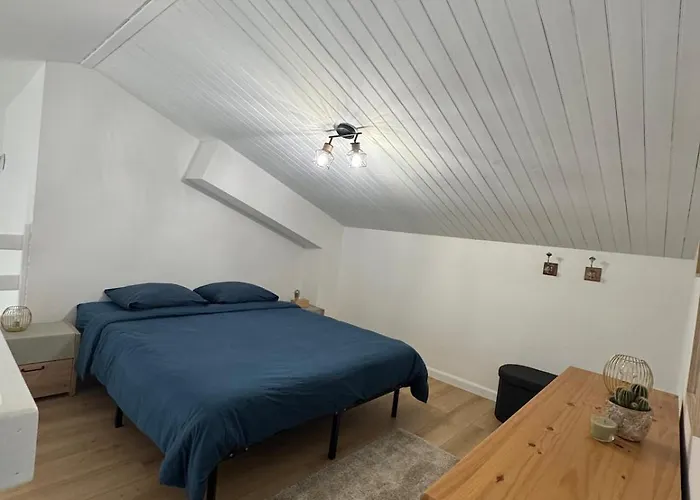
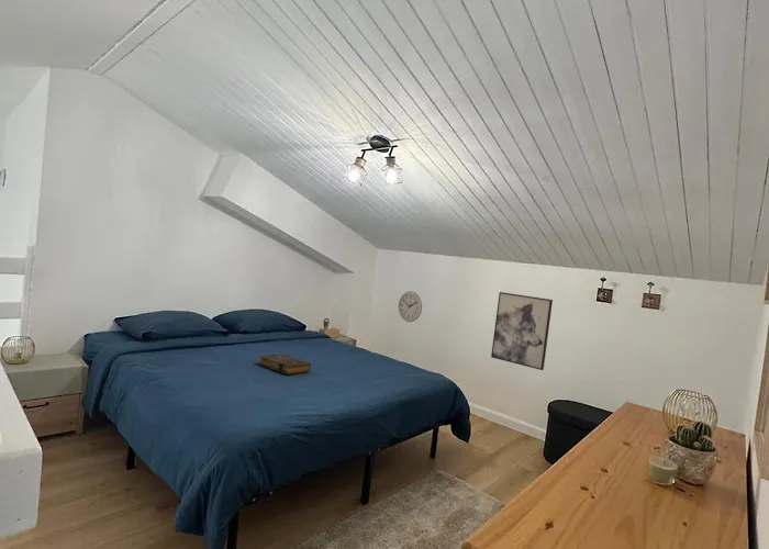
+ wall art (520, 329)
+ wall clock (409, 306)
+ book (283, 362)
